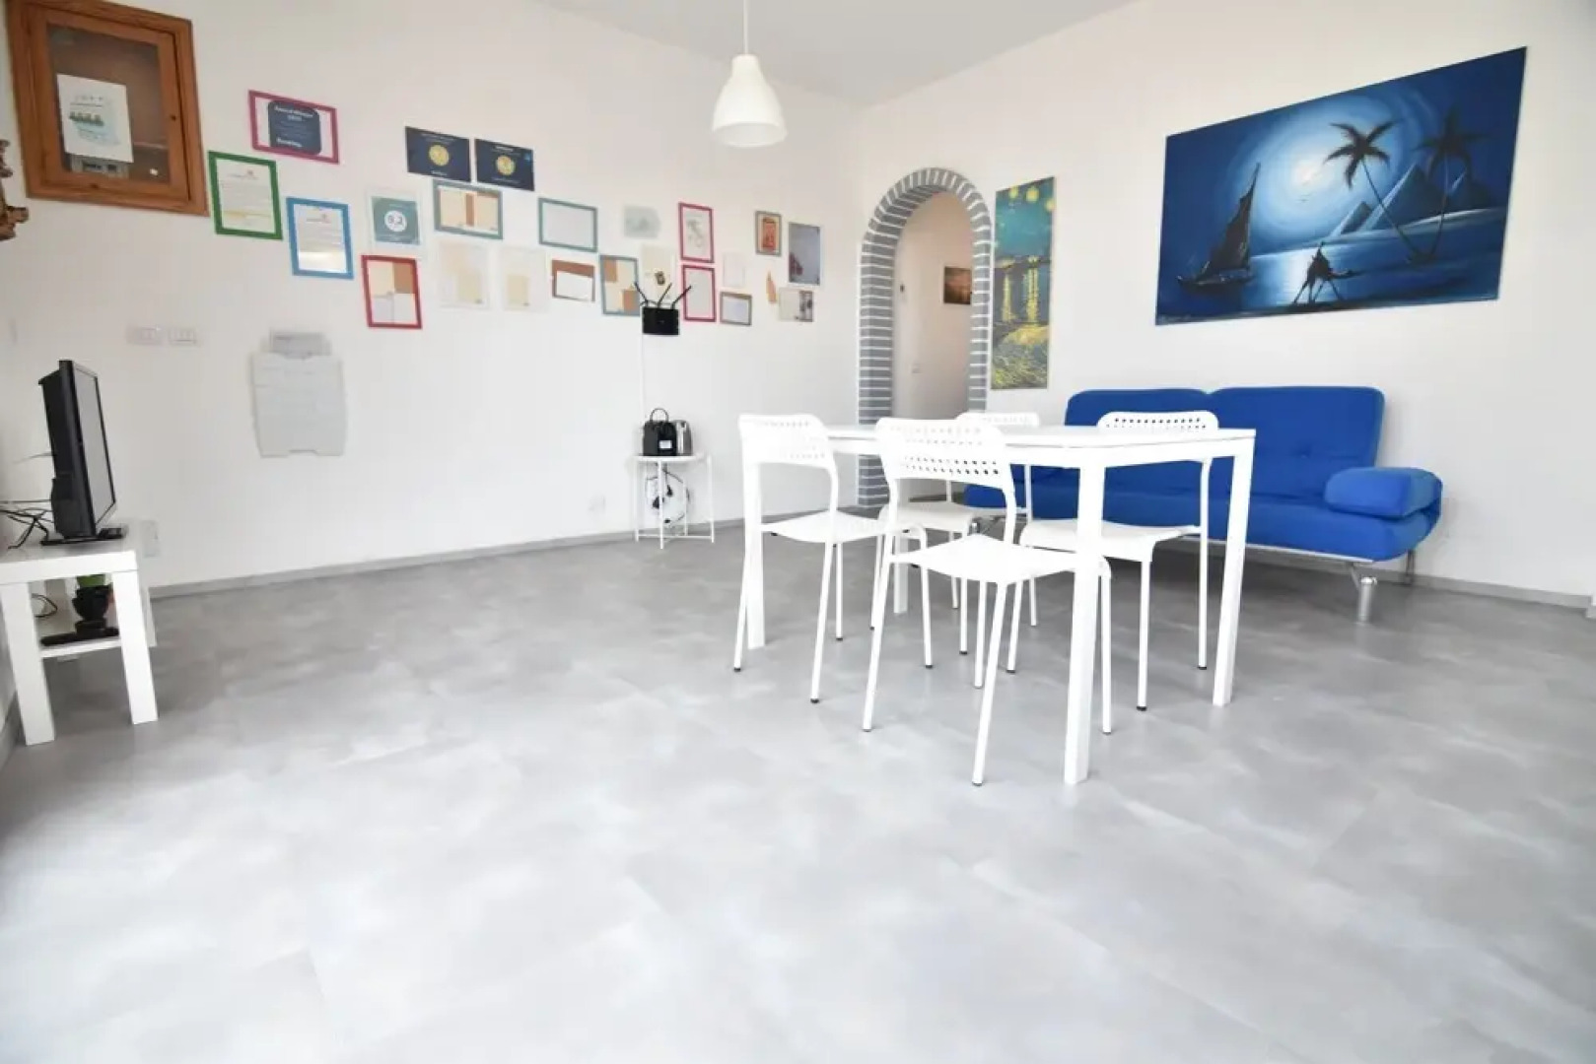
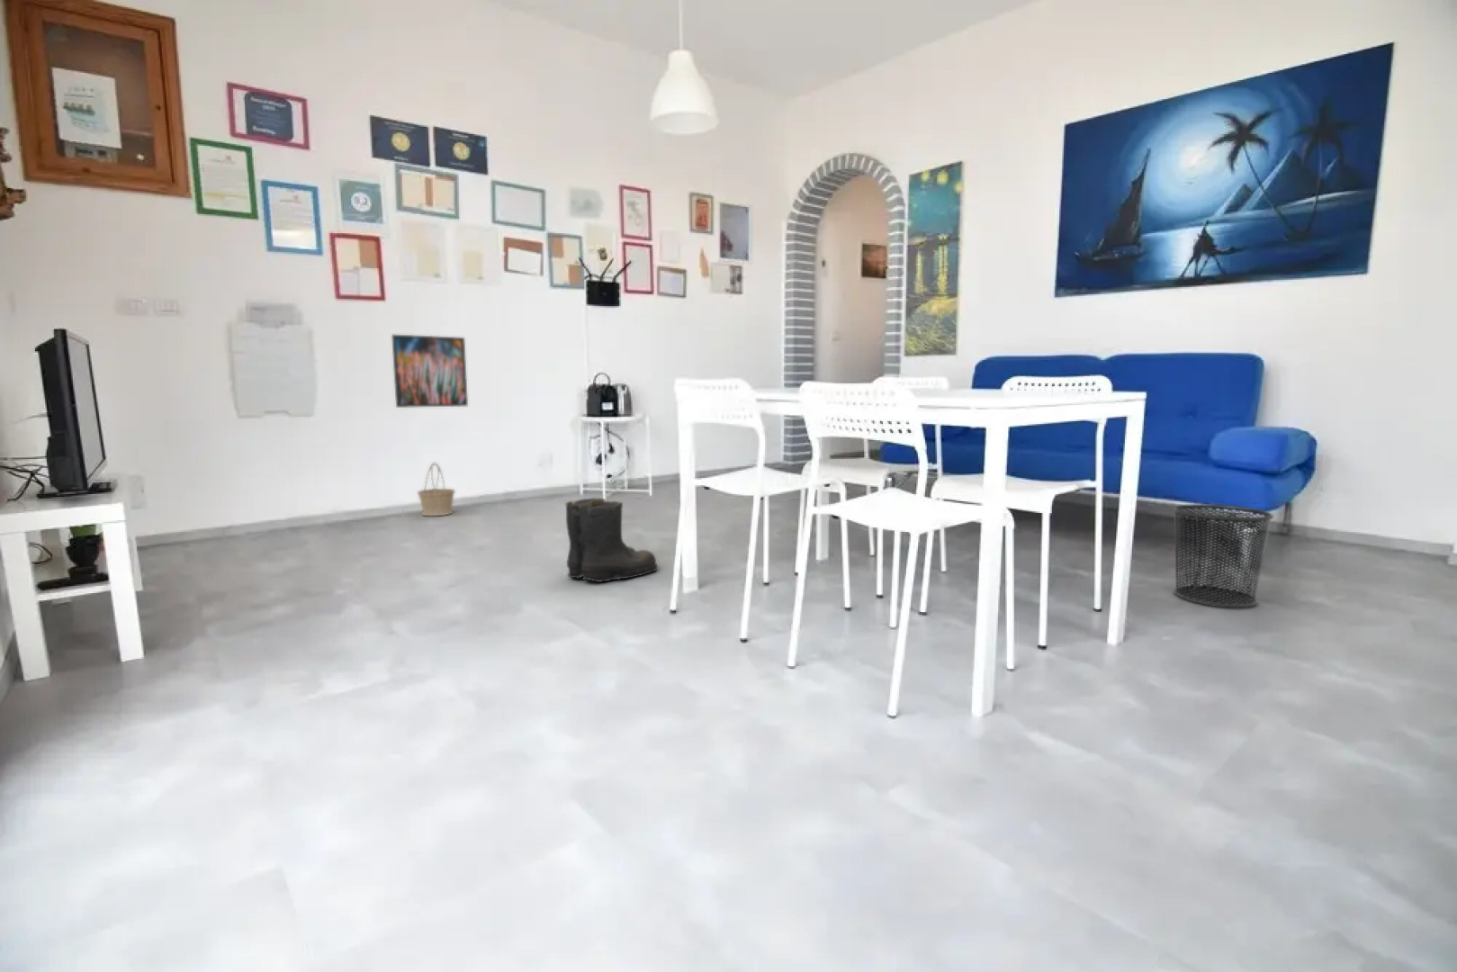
+ basket (435, 488)
+ waste bin (1217, 554)
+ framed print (431, 371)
+ boots (611, 536)
